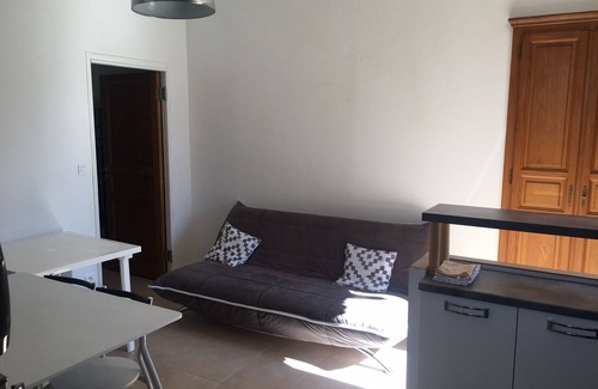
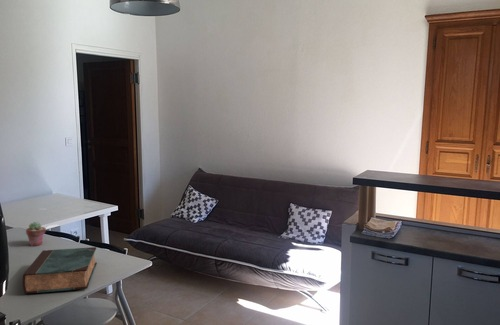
+ potted succulent (35, 233)
+ book (63, 268)
